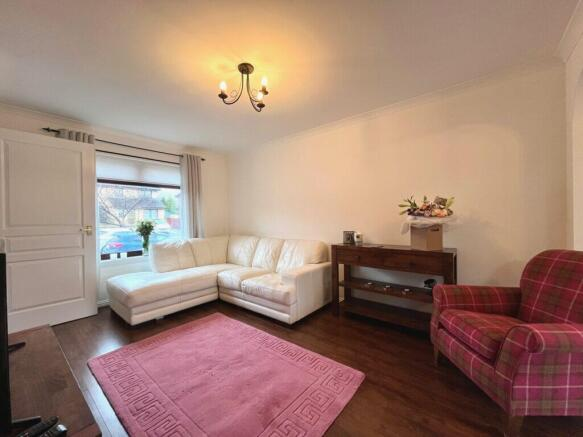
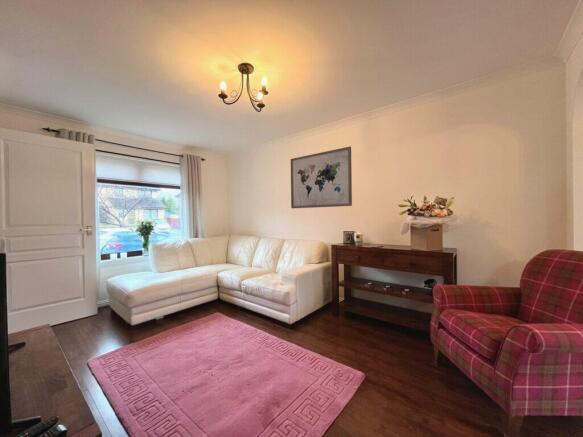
+ wall art (318, 180)
